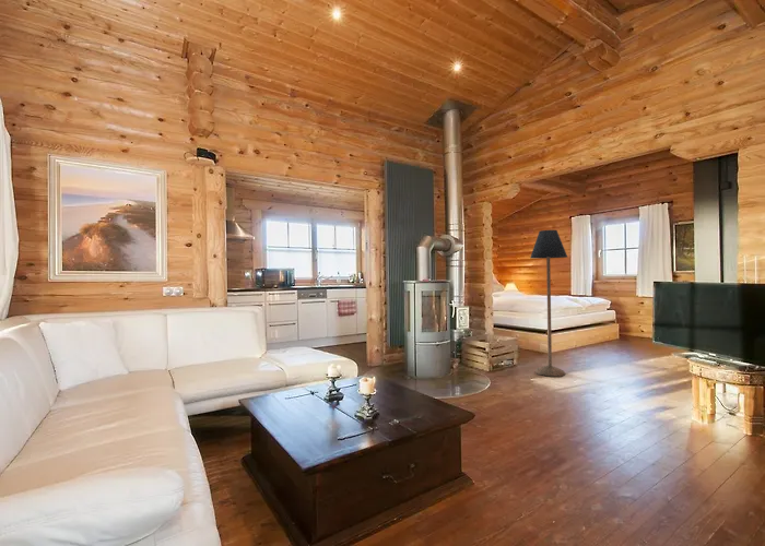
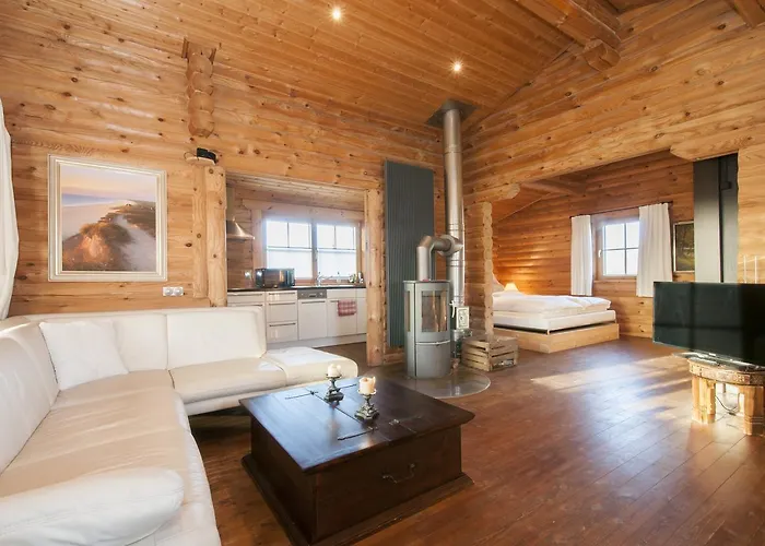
- floor lamp (549, 301)
